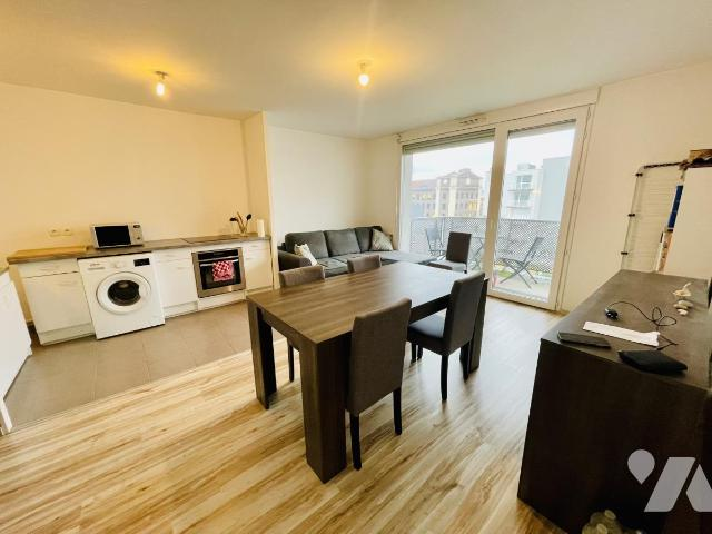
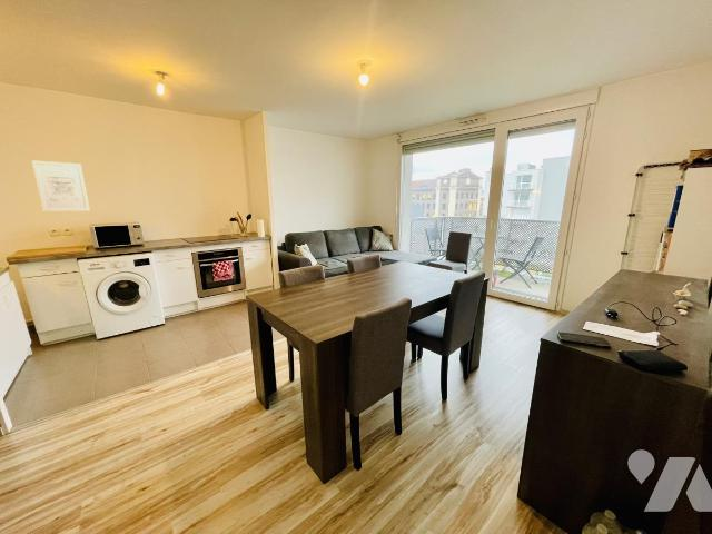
+ wall art (62, 187)
